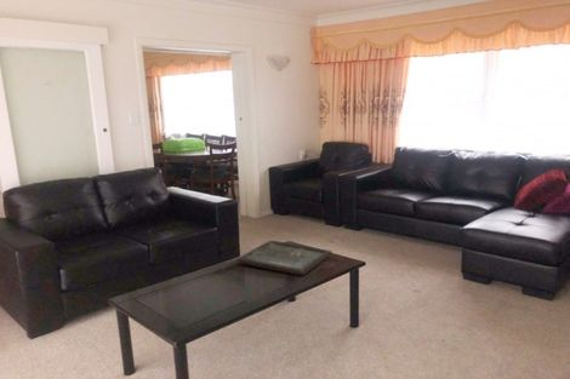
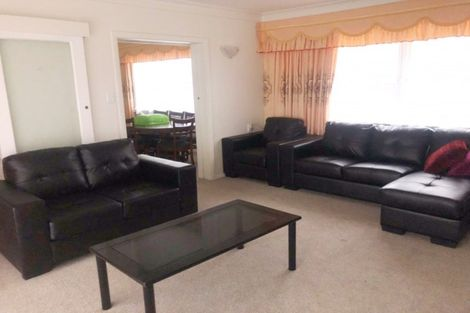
- board game (285, 255)
